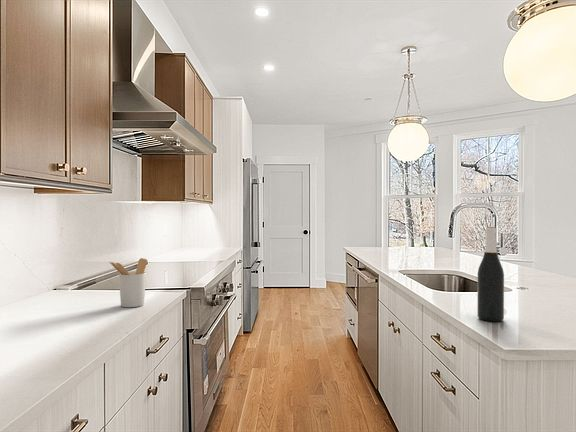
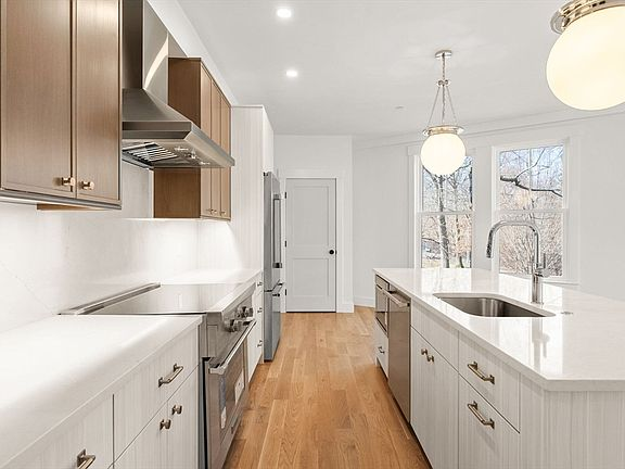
- wine bottle (490, 272)
- utensil holder (127, 282)
